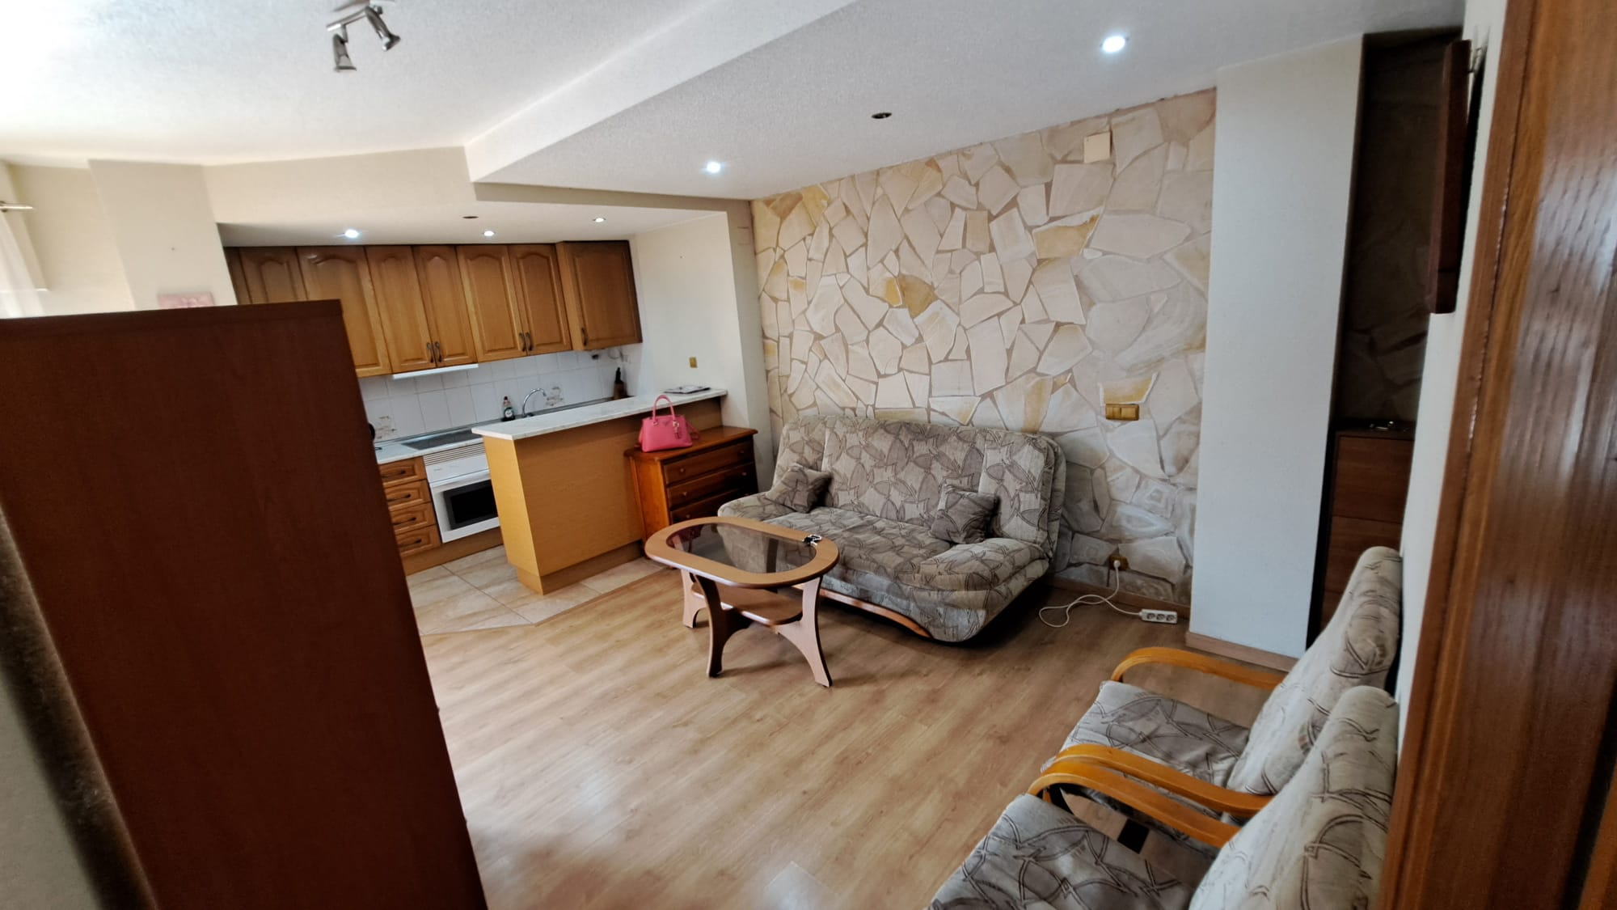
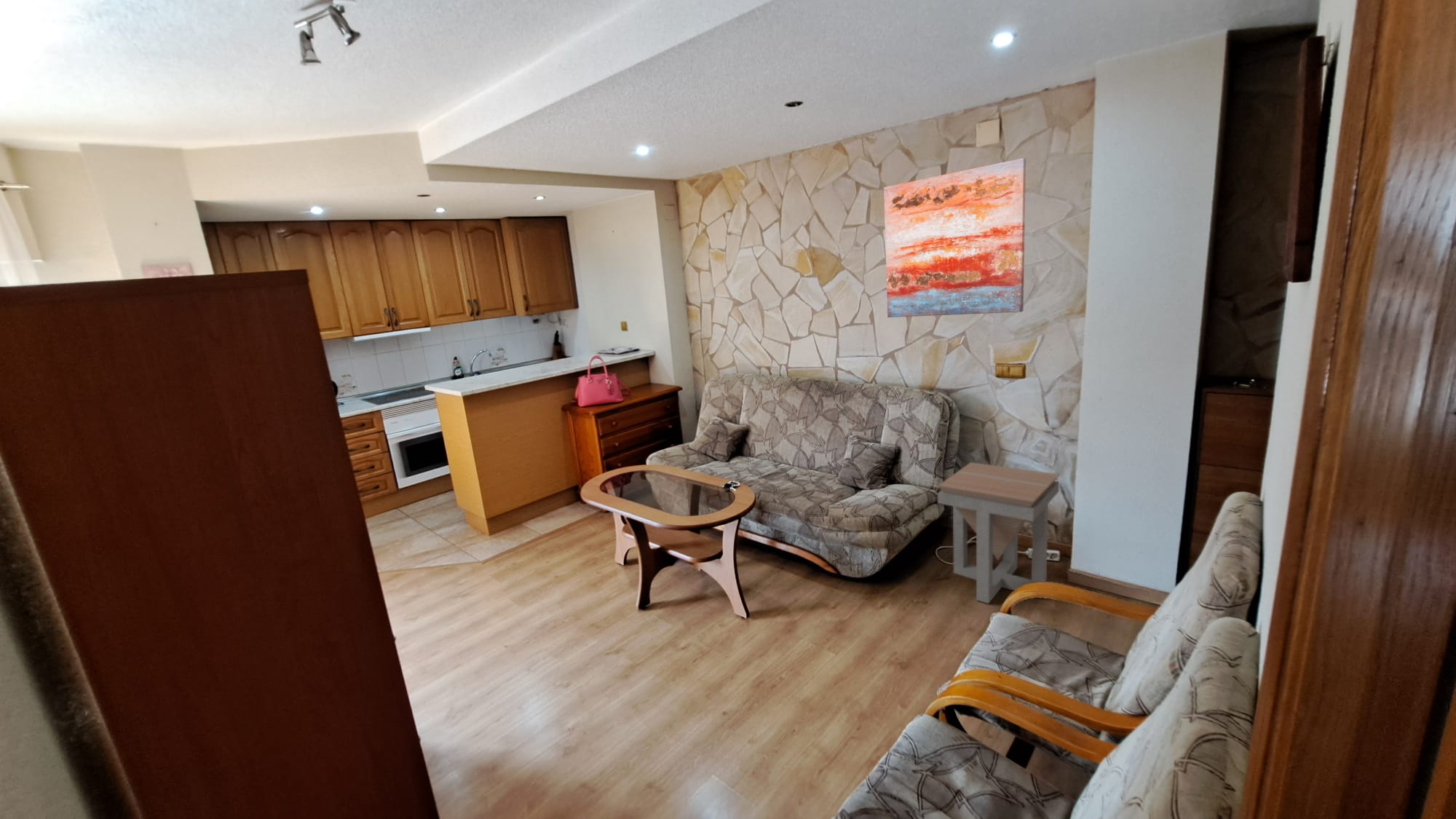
+ wall art (949, 245)
+ side table (998, 532)
